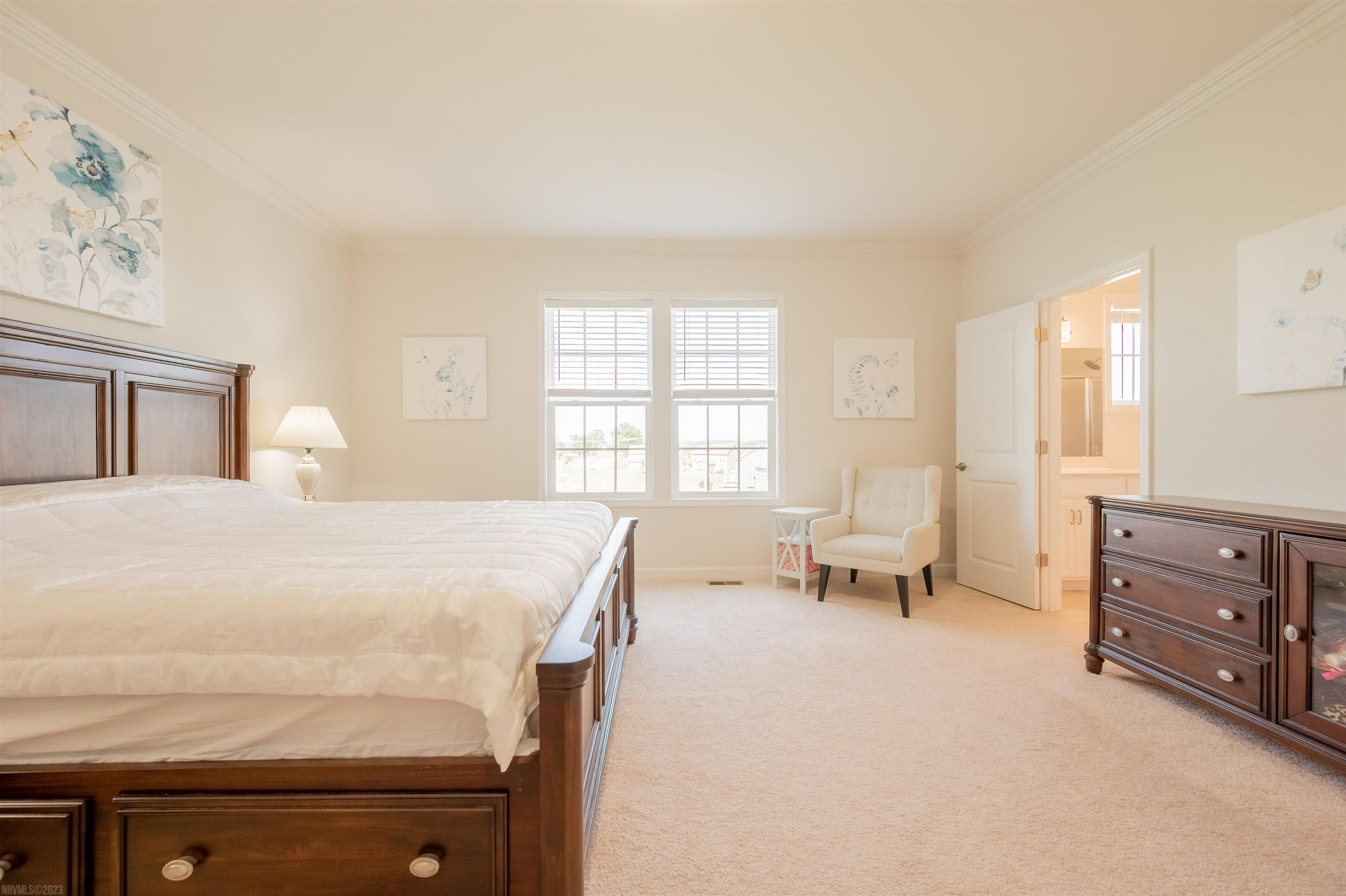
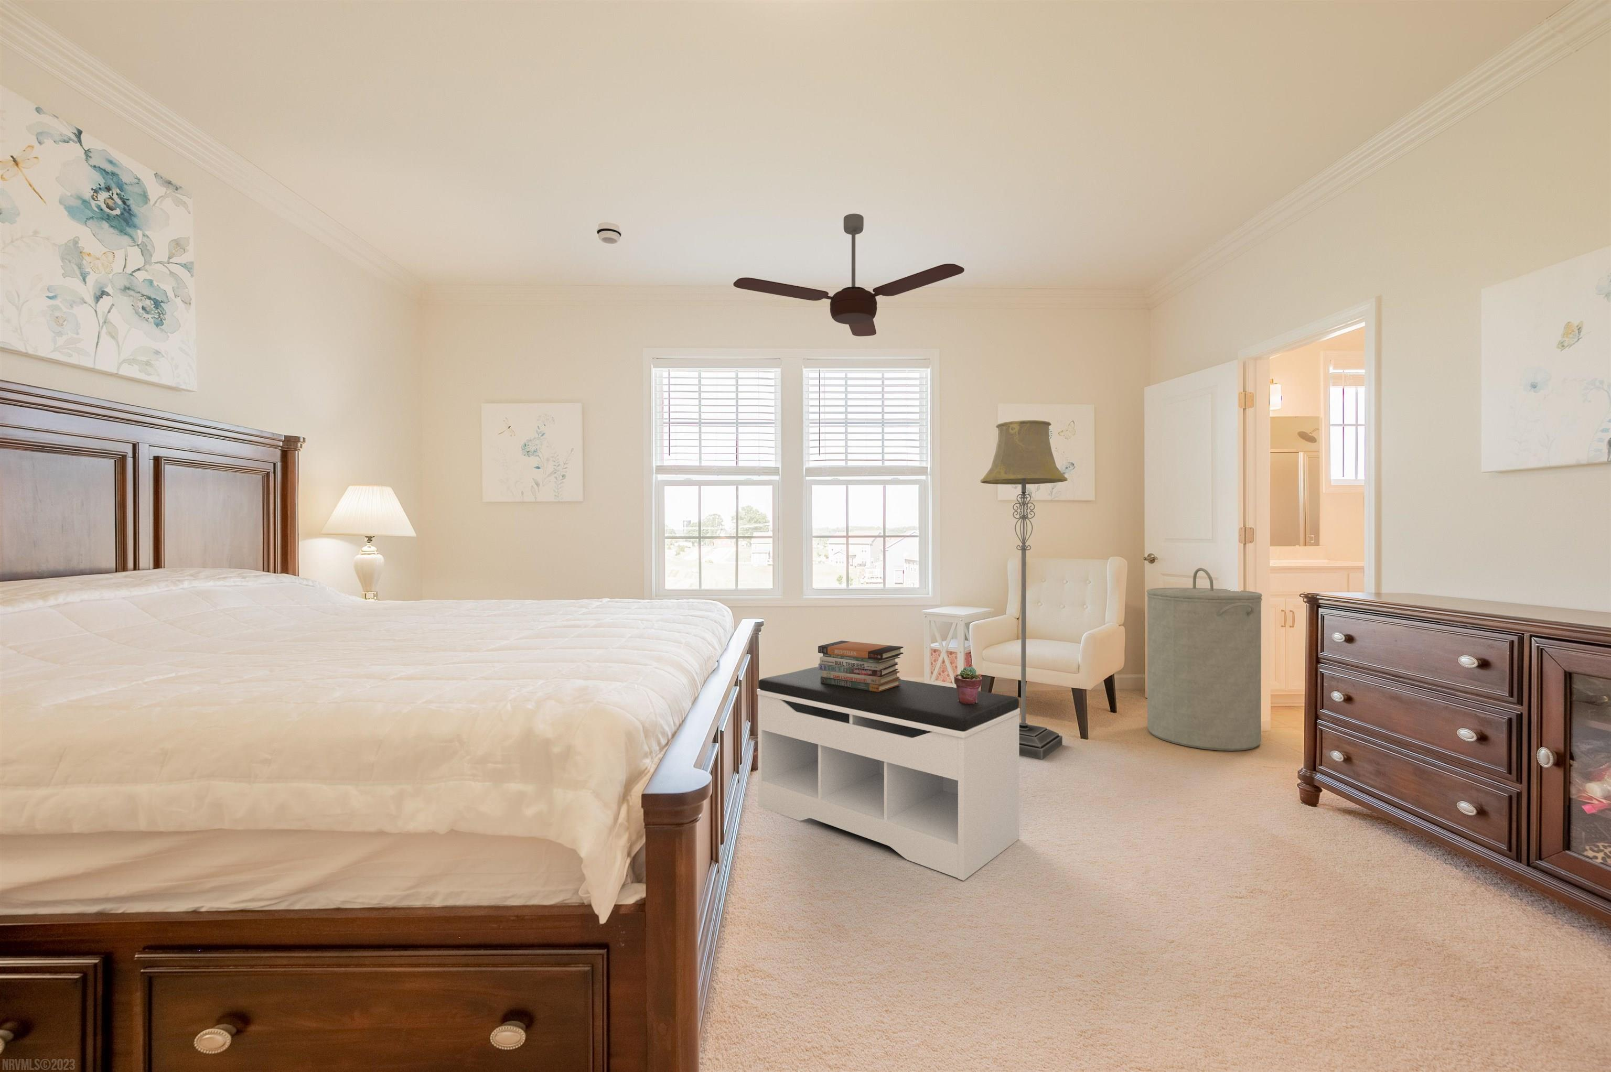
+ potted succulent (967, 683)
+ ceiling fan (852, 275)
+ bench (881, 754)
+ laundry hamper (1202, 652)
+ book stack (859, 664)
+ smoke detector (609, 233)
+ floor lamp (1022, 585)
